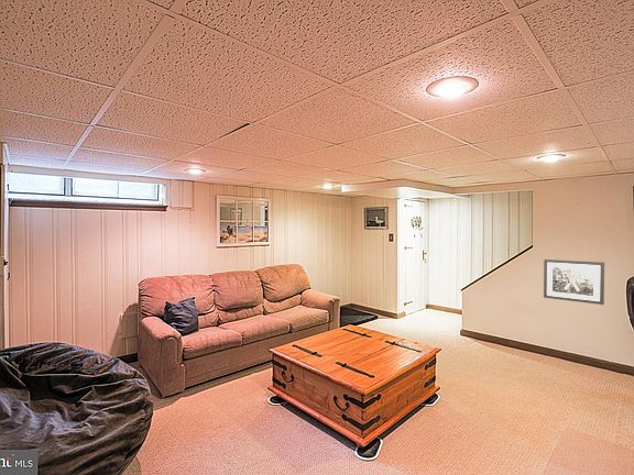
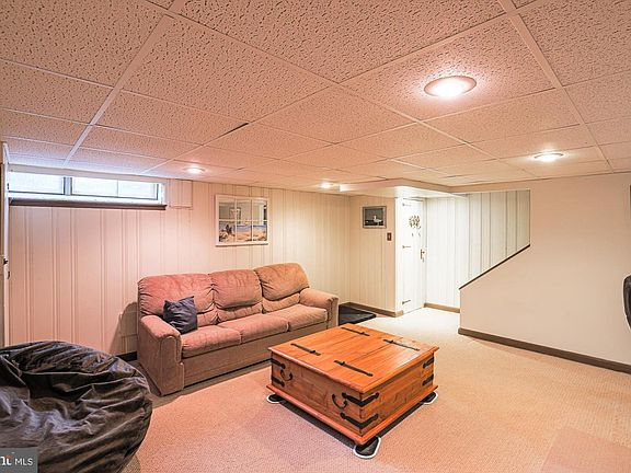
- wall art (572, 280)
